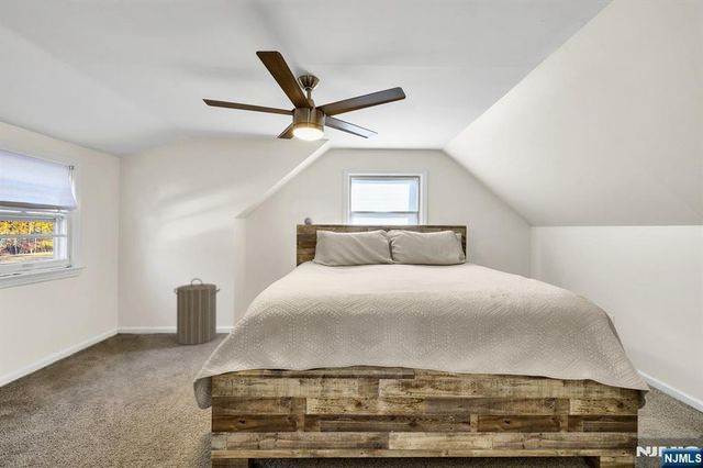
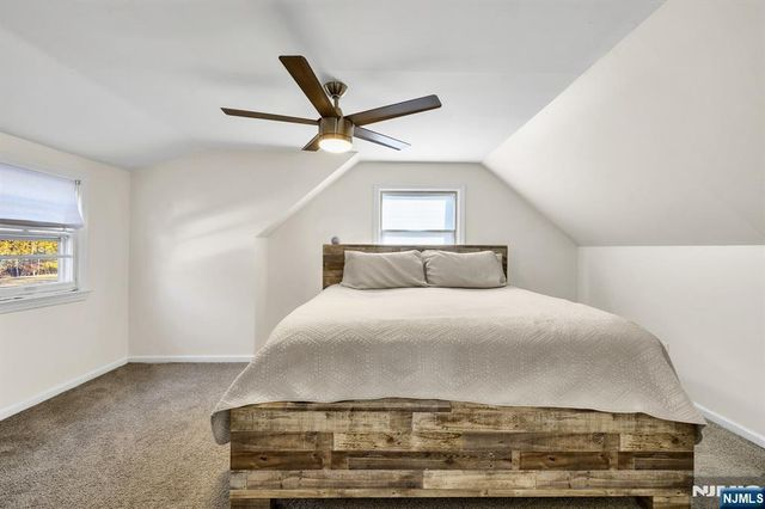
- laundry hamper (197, 308)
